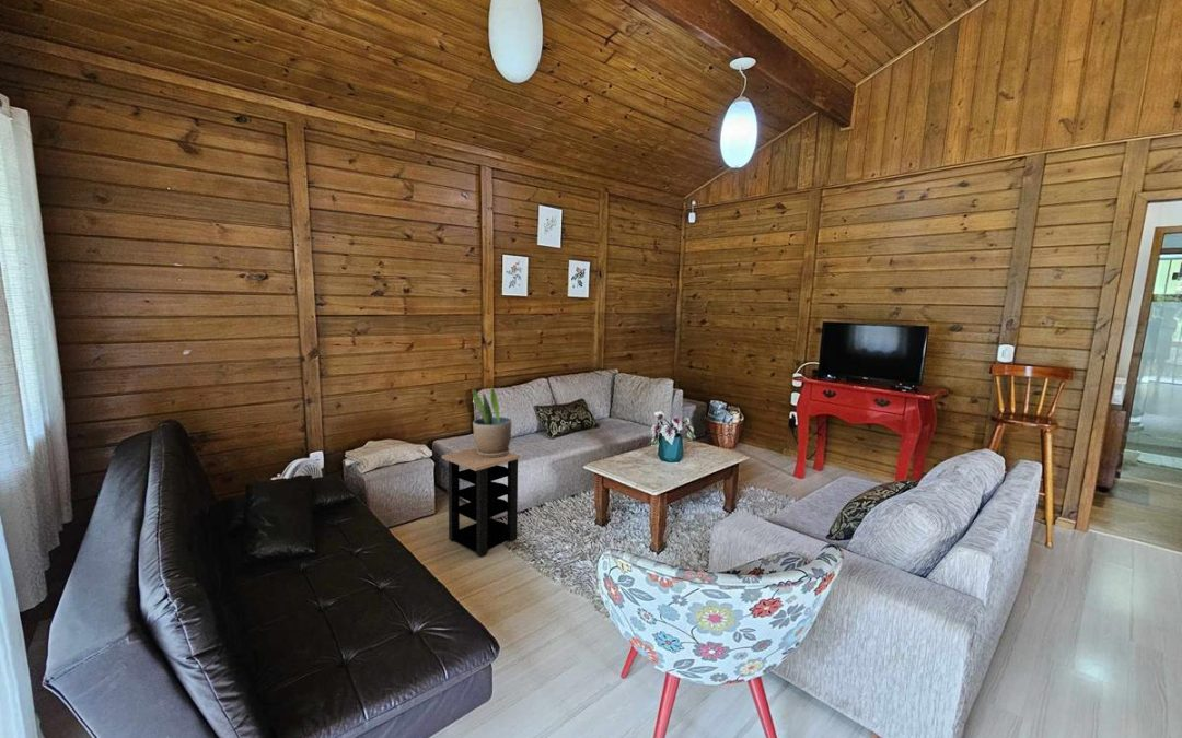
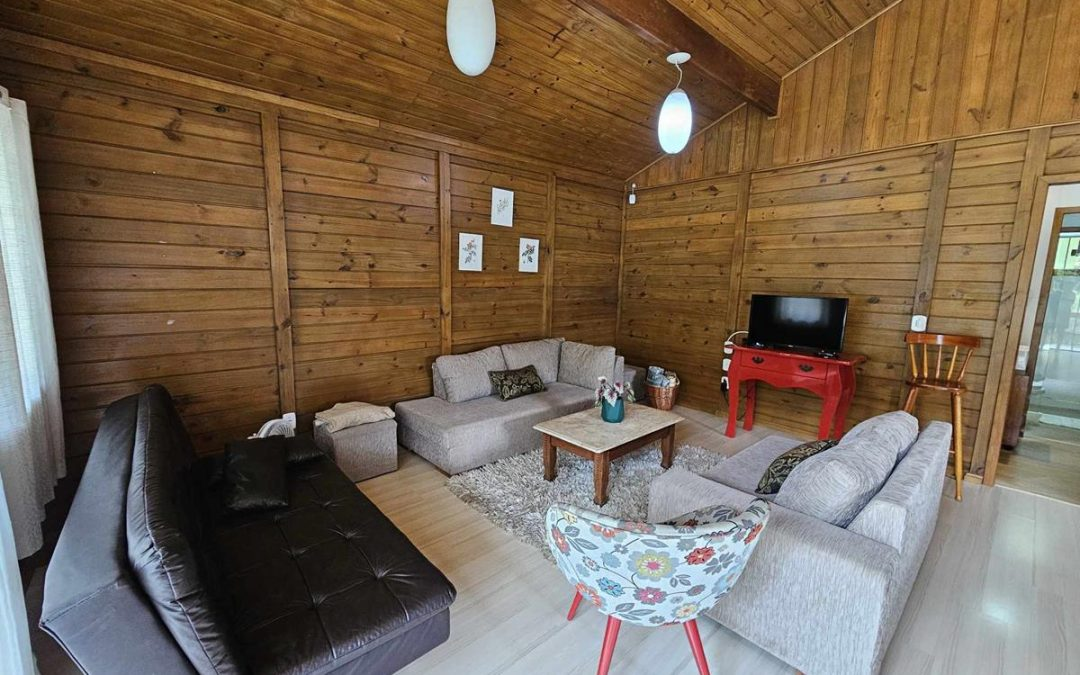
- potted plant (491, 419)
- side table (482, 497)
